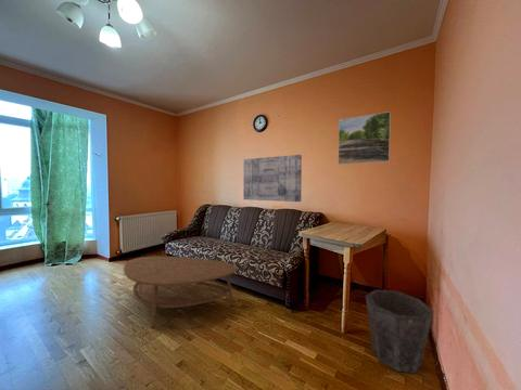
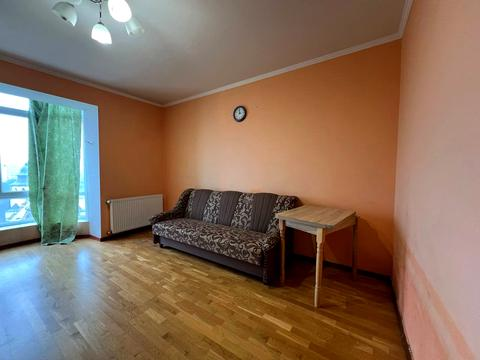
- waste bin (396, 329)
- wall art (270, 179)
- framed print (363, 140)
- coffee table (174, 287)
